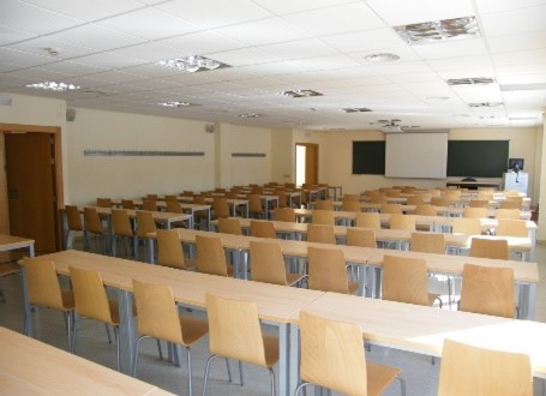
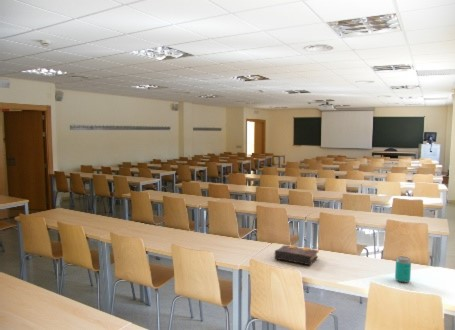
+ book (296, 254)
+ beverage can (403, 269)
